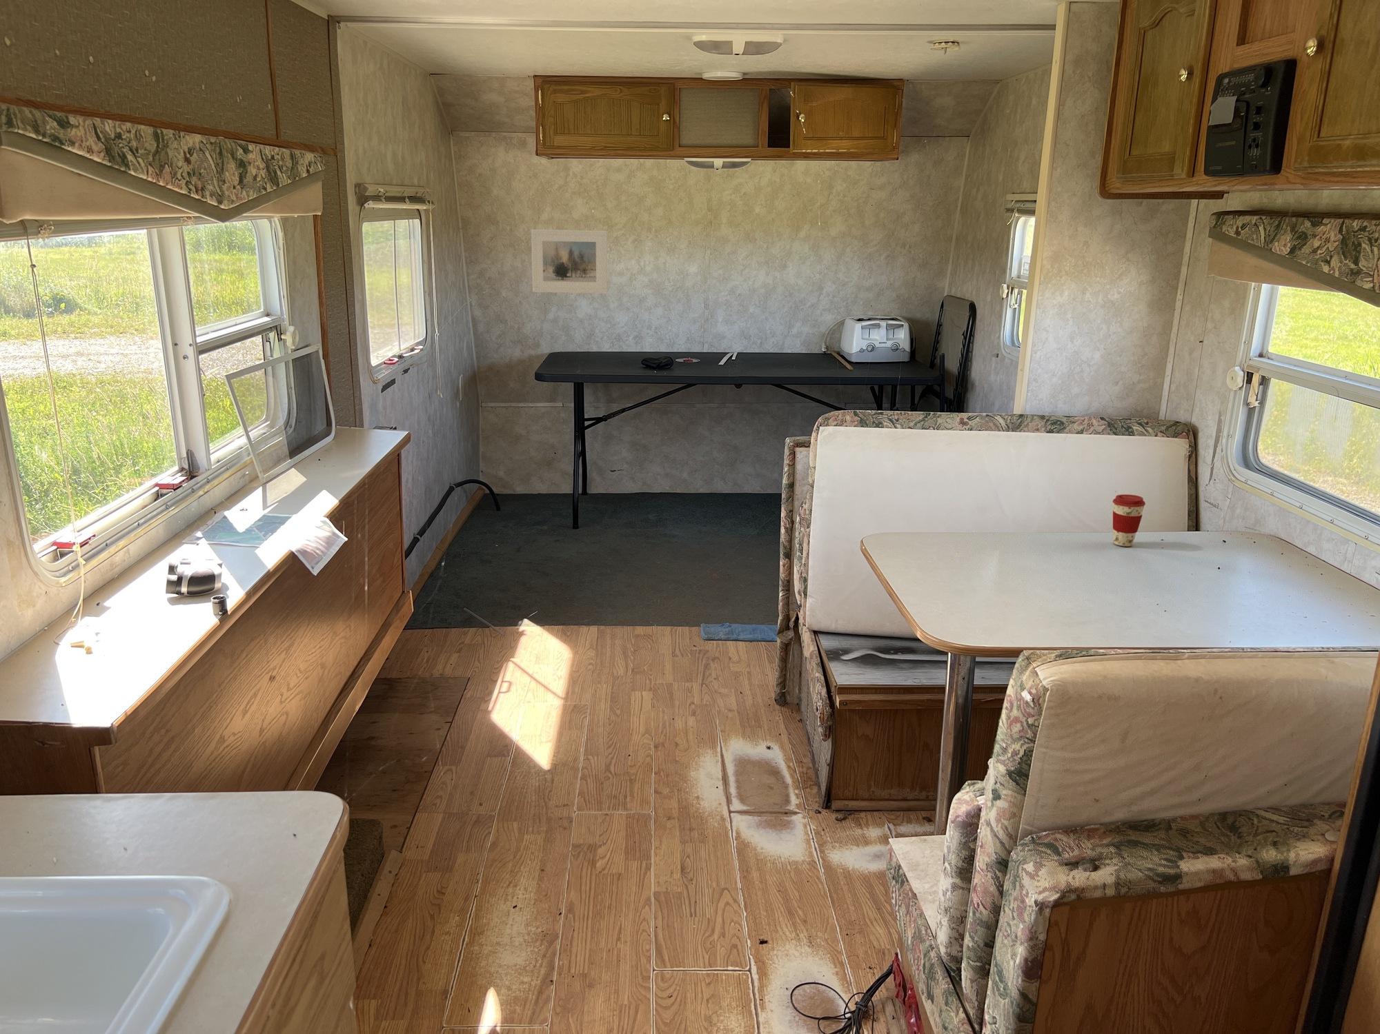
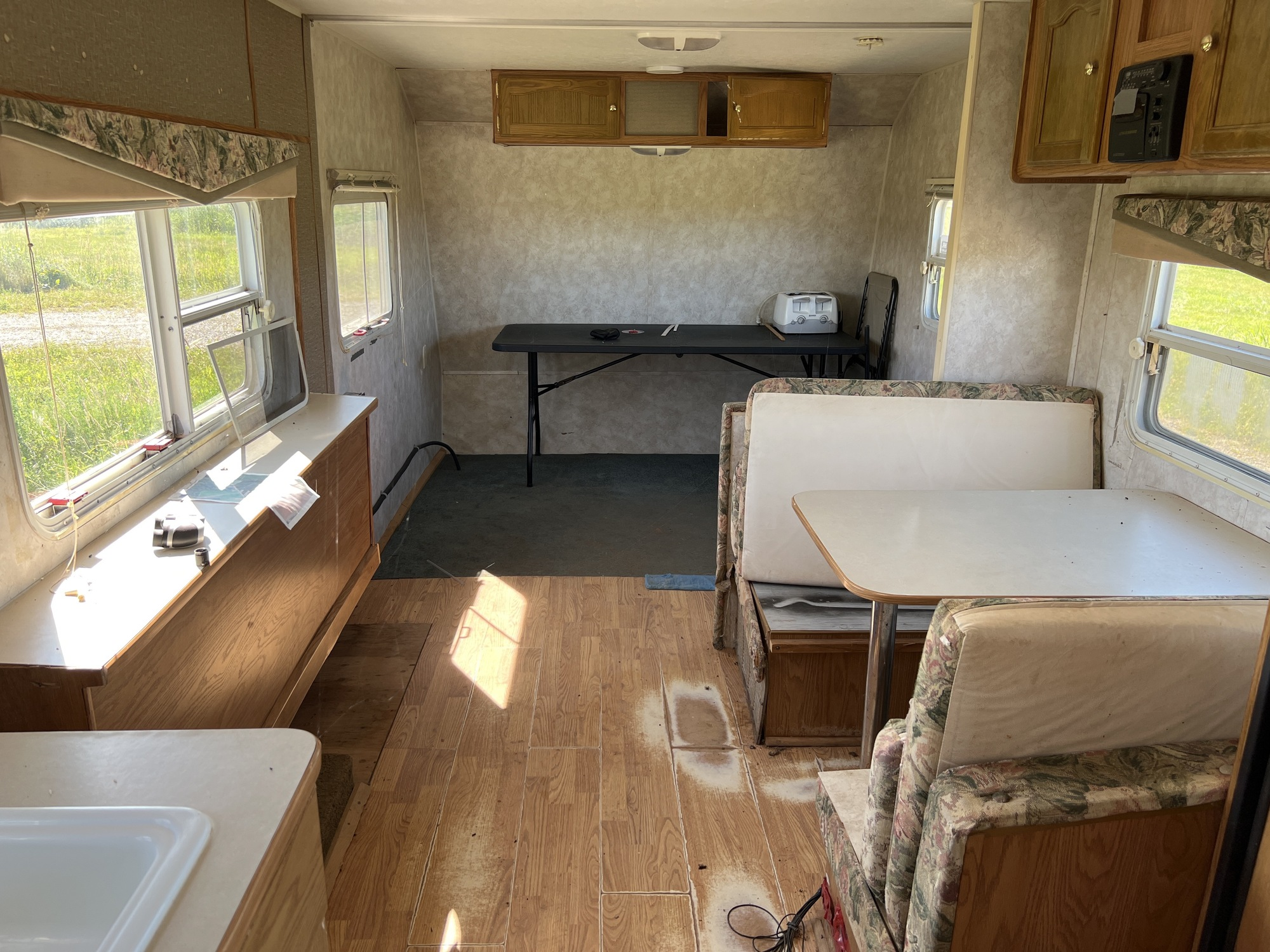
- coffee cup (1126, 520)
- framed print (569, 262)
